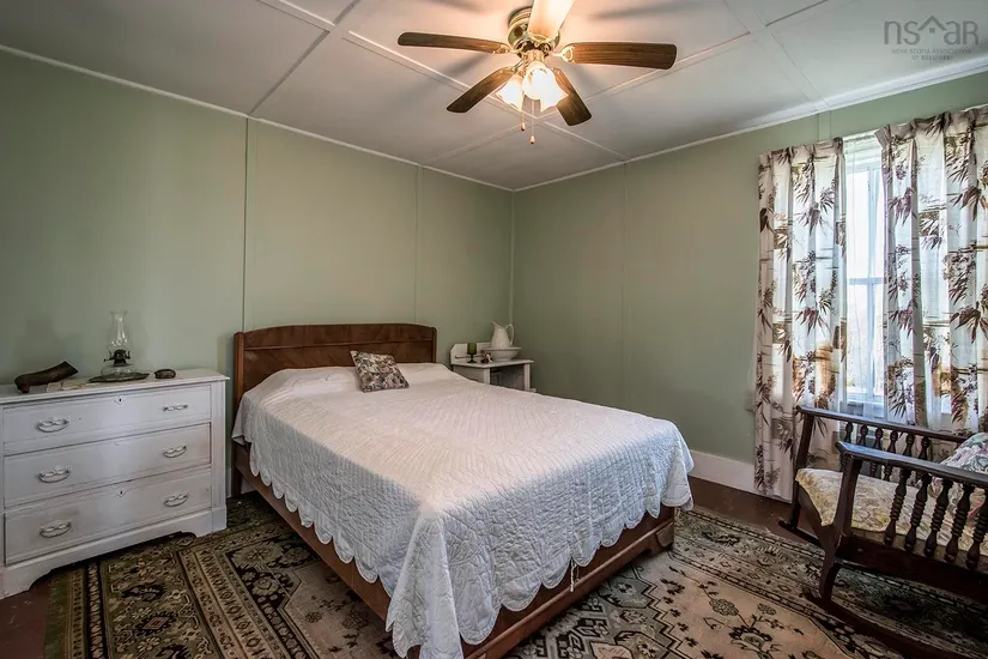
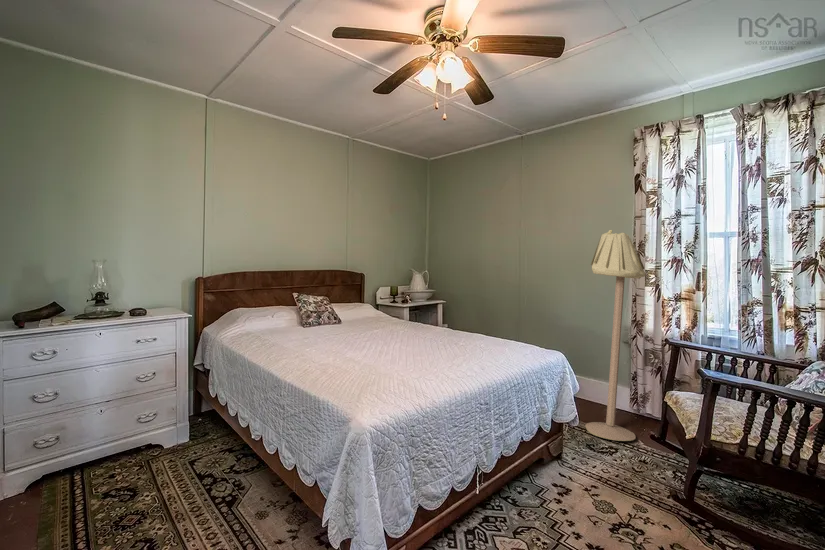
+ floor lamp (615, 329)
